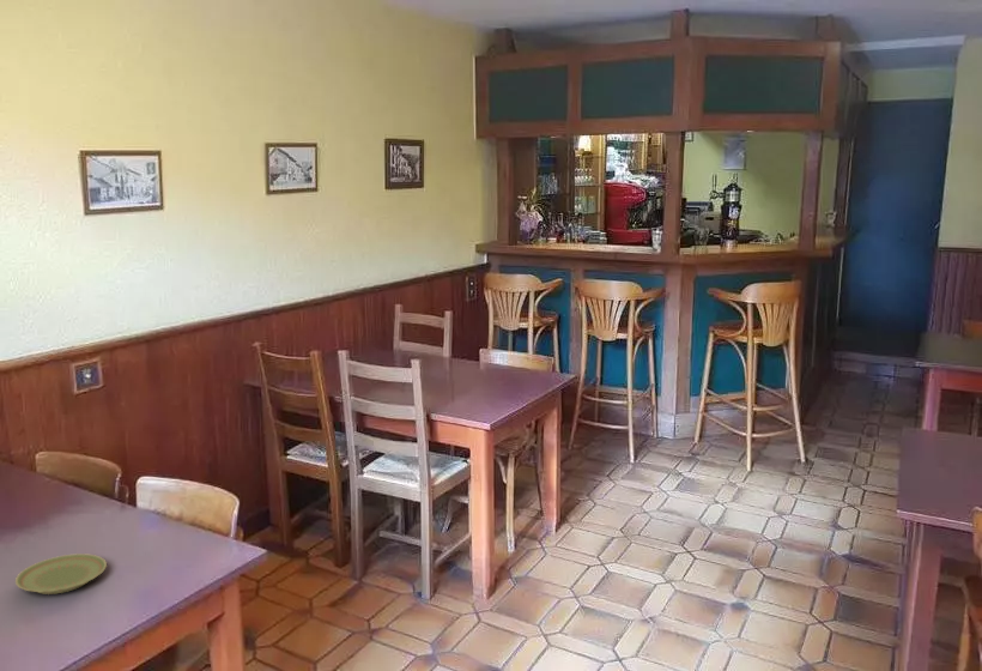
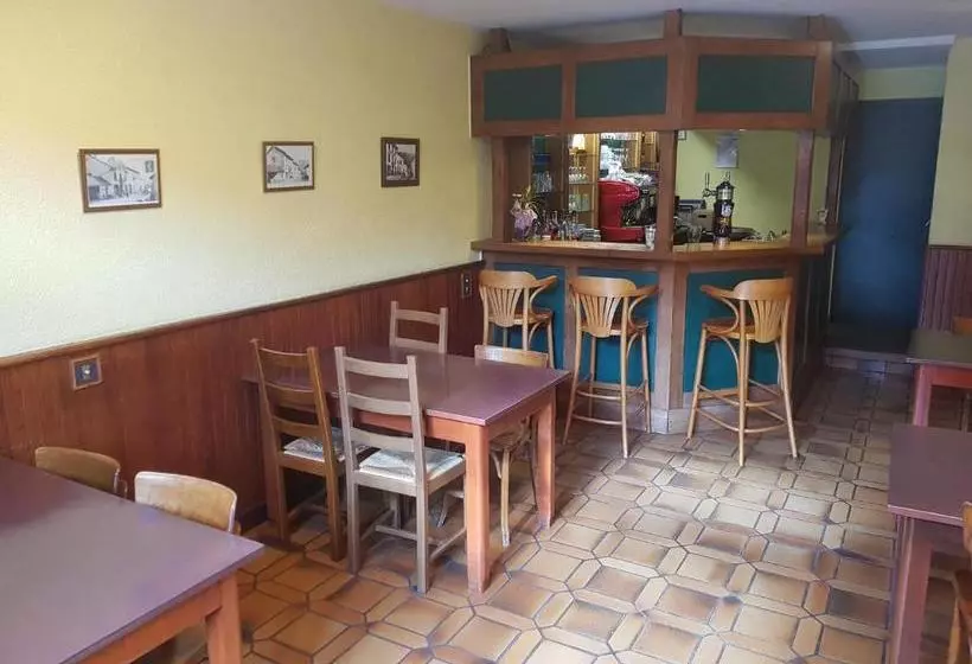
- plate (62, 576)
